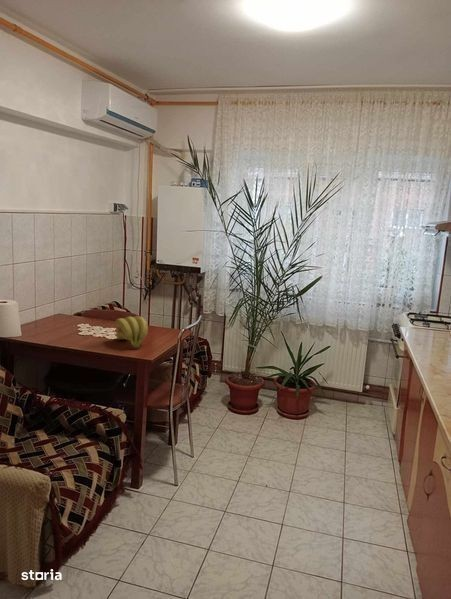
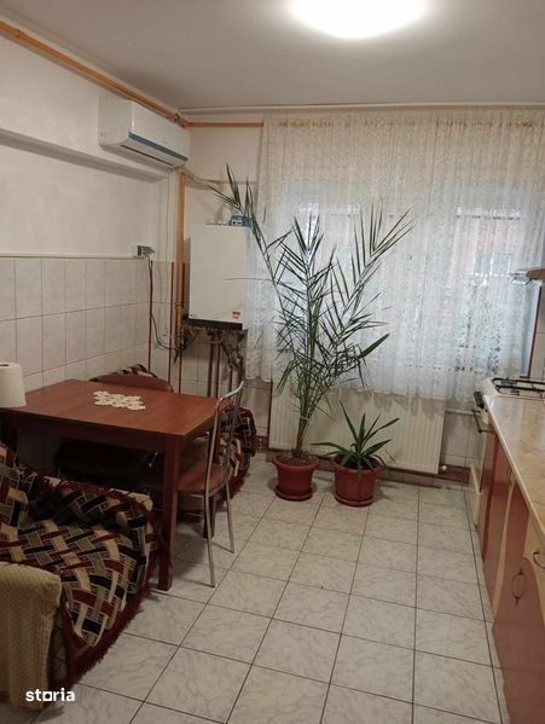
- banana bunch (130, 329)
